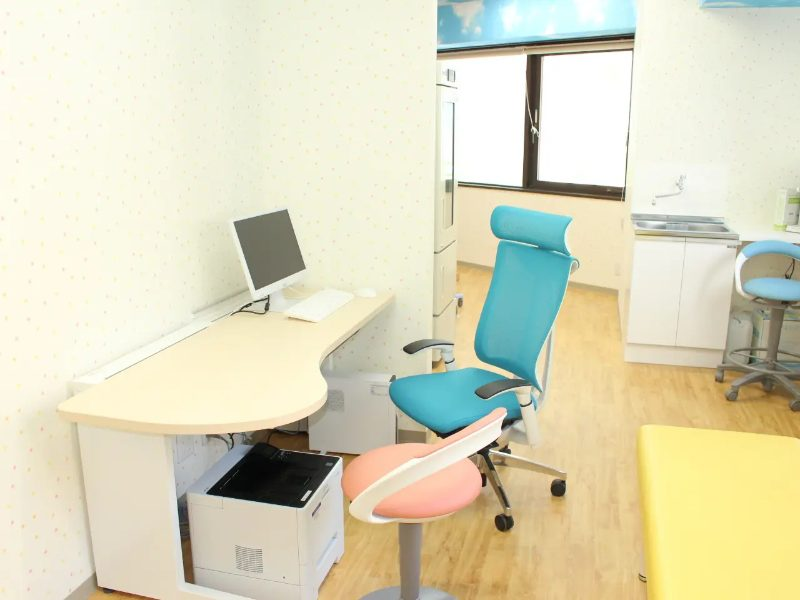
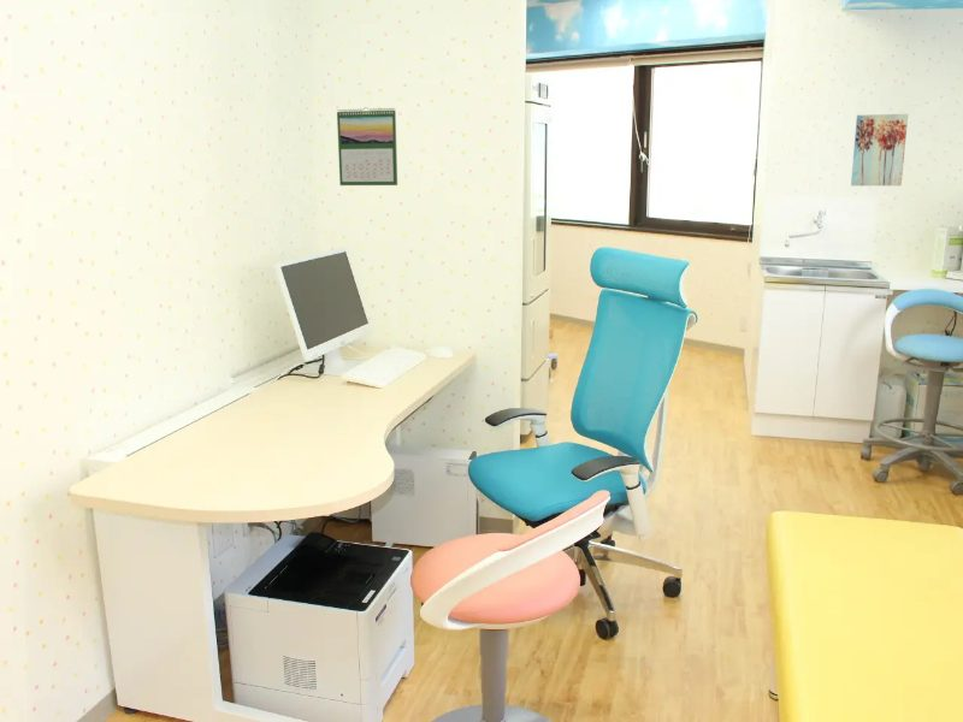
+ wall art (879, 150)
+ calendar (367, 146)
